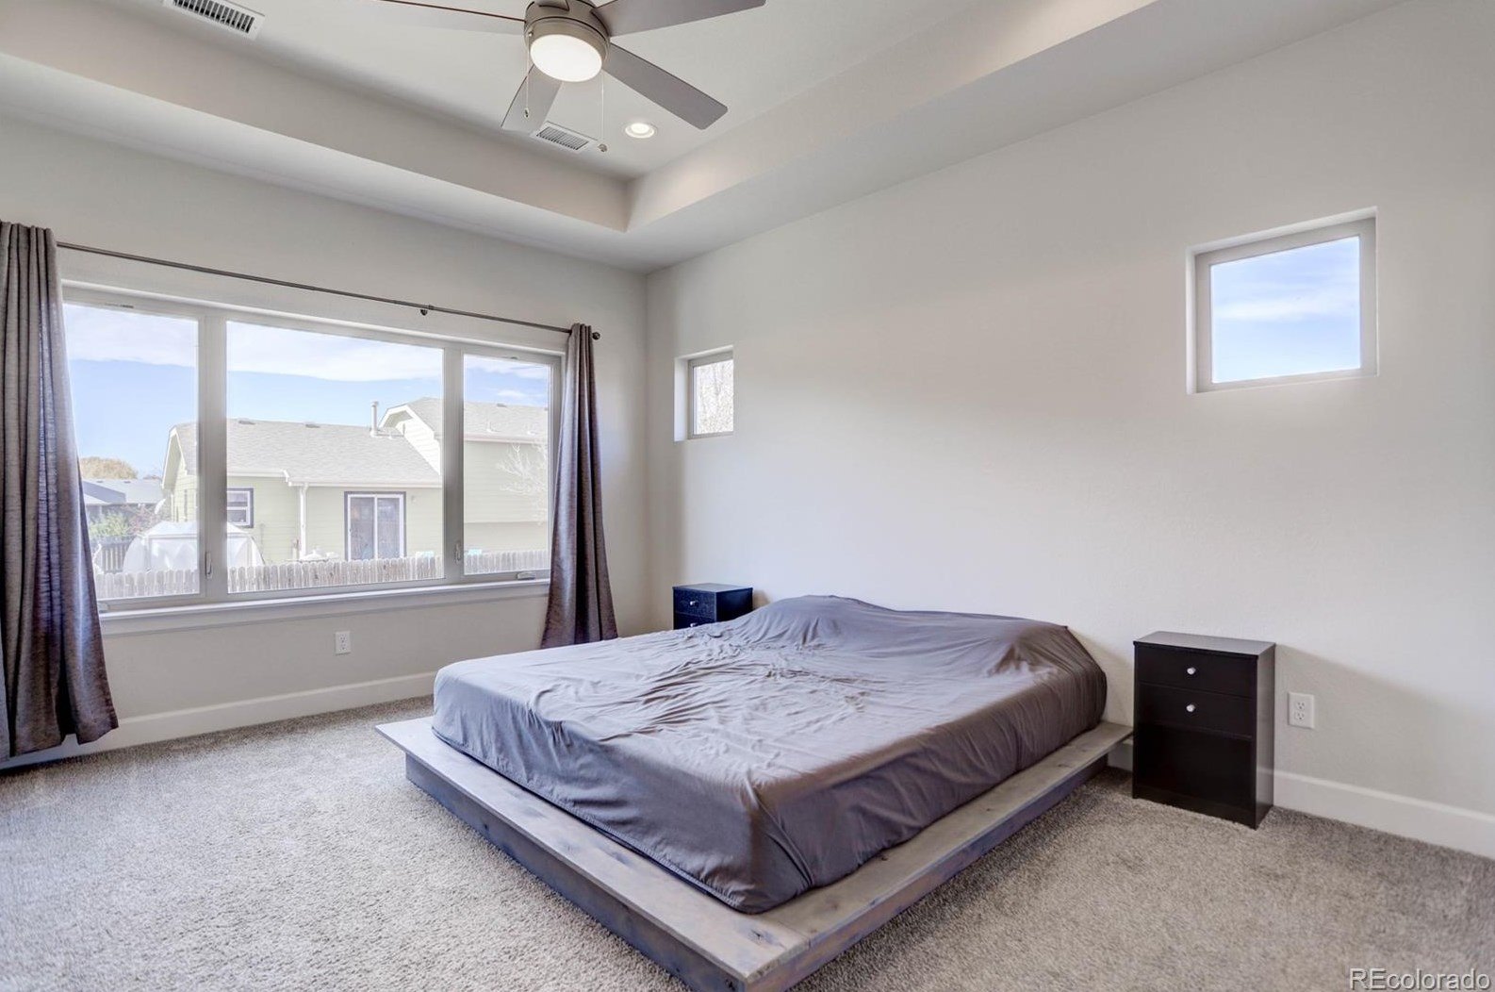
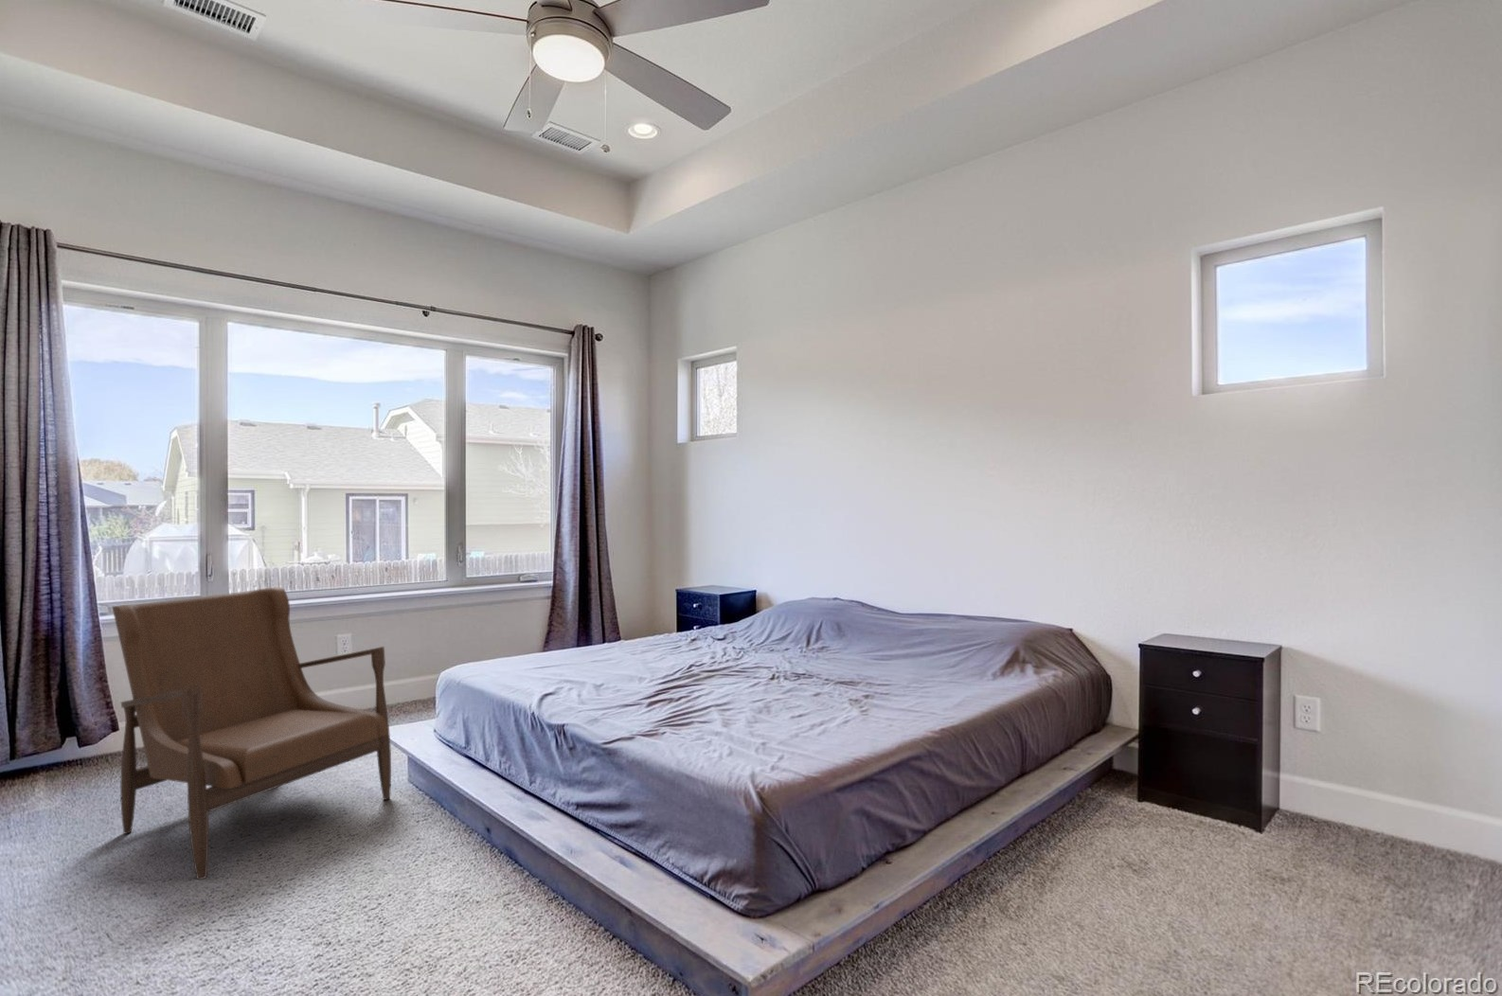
+ armchair (251, 709)
